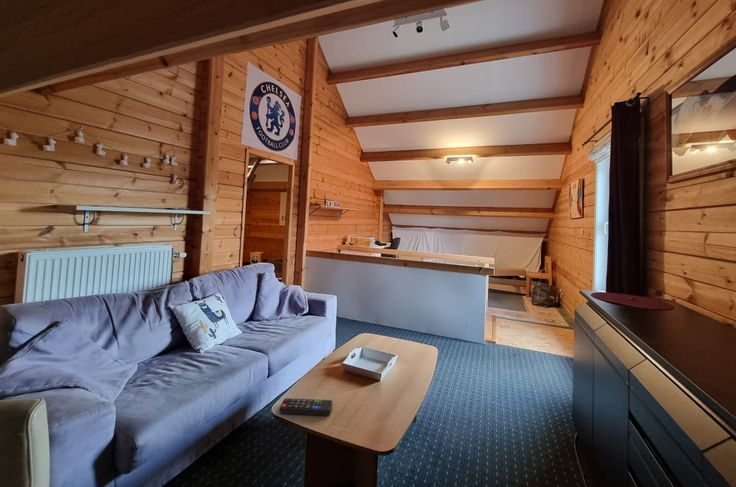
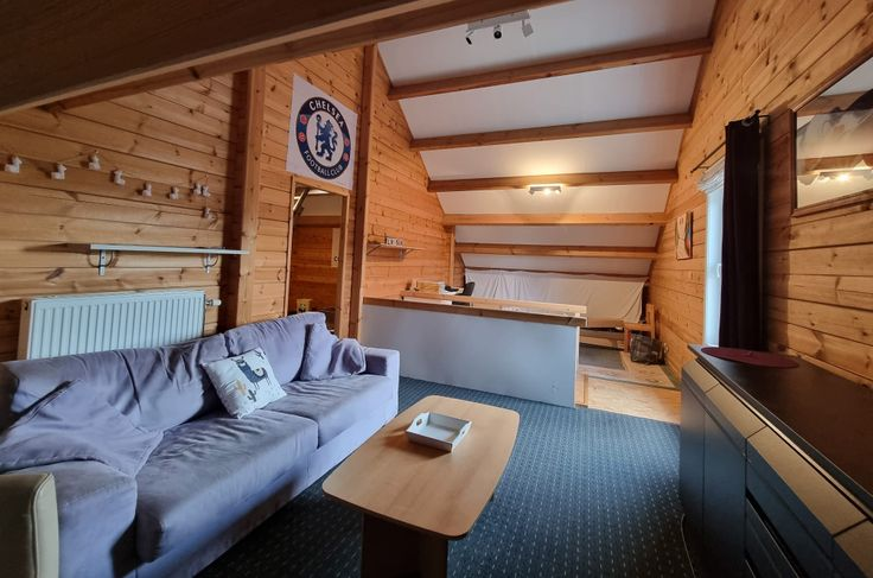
- remote control (306, 406)
